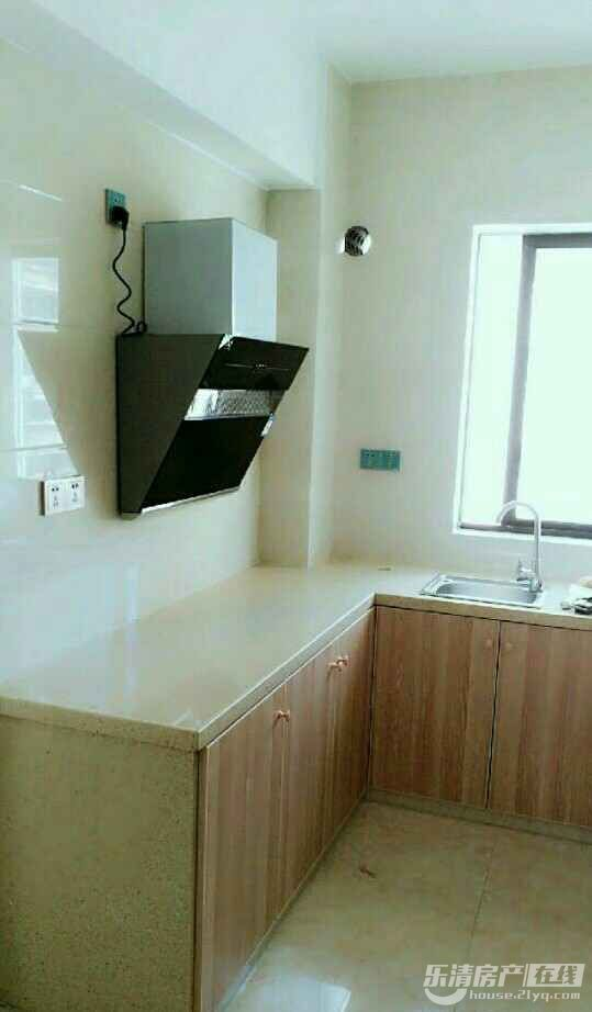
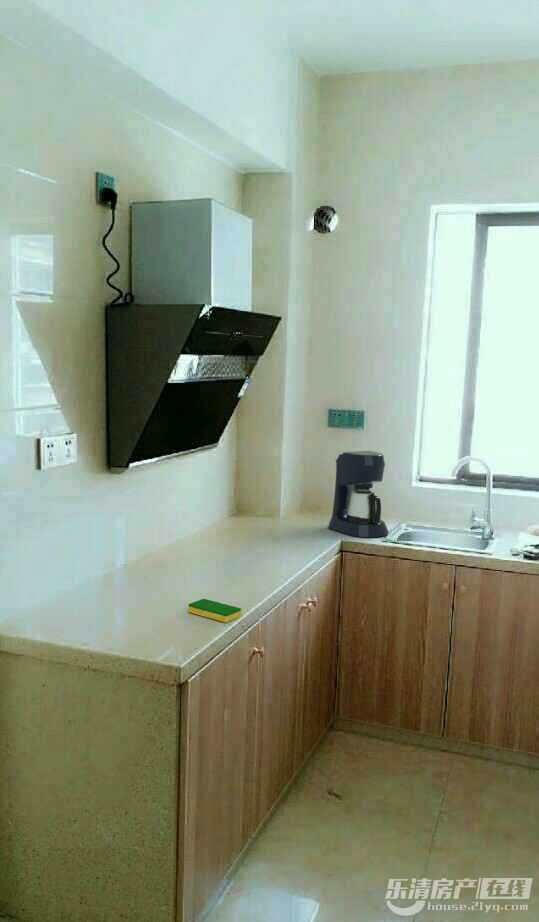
+ coffee maker (361, 491)
+ dish sponge (214, 610)
